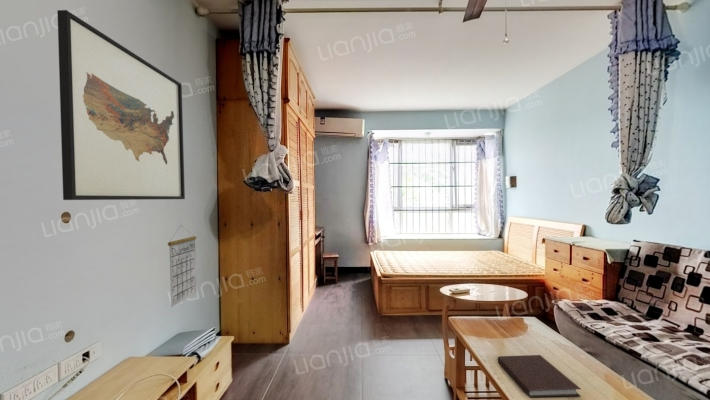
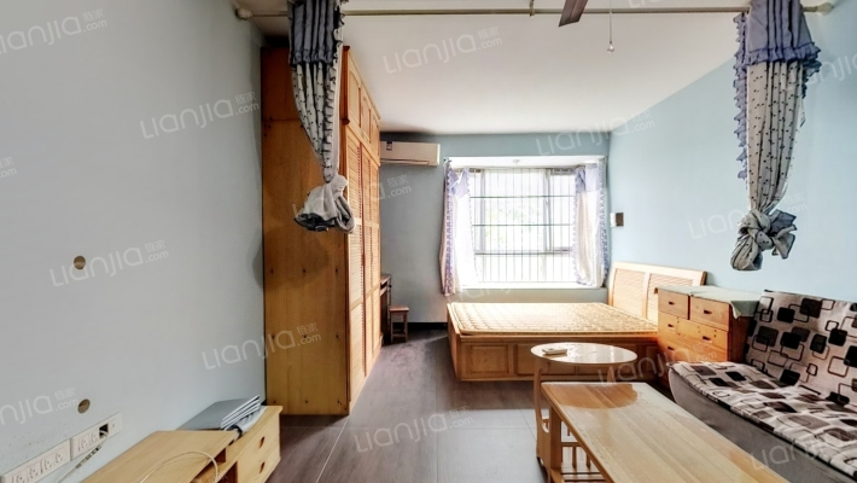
- wall art (136, 127)
- notebook (535, 374)
- calendar (183, 262)
